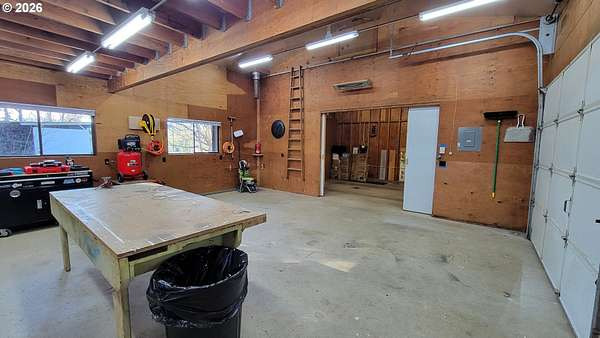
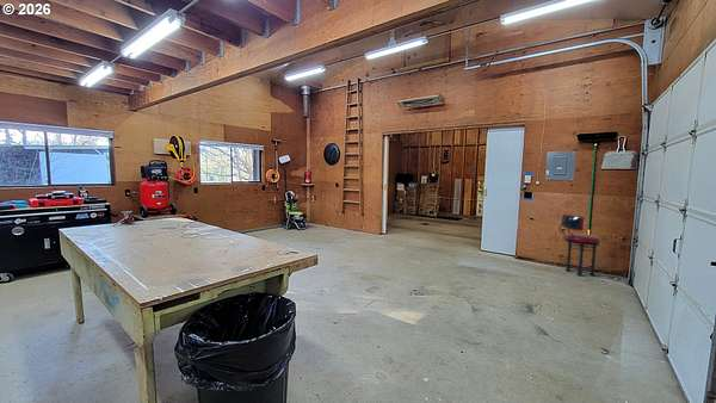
+ stool (579, 243)
